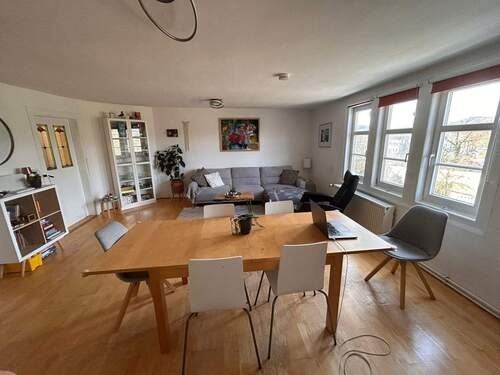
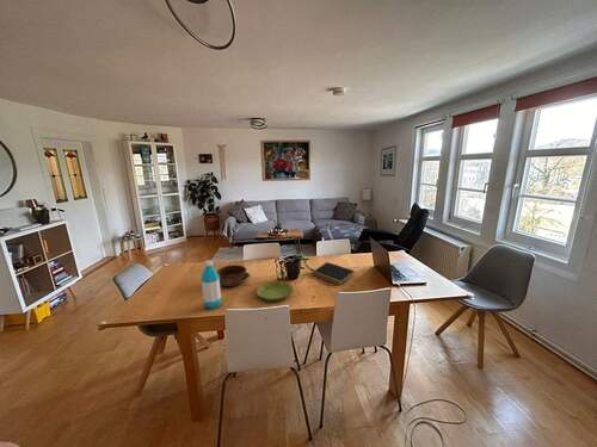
+ water bottle (210, 284)
+ notepad (332, 272)
+ bowl (232, 275)
+ saucer (275, 291)
